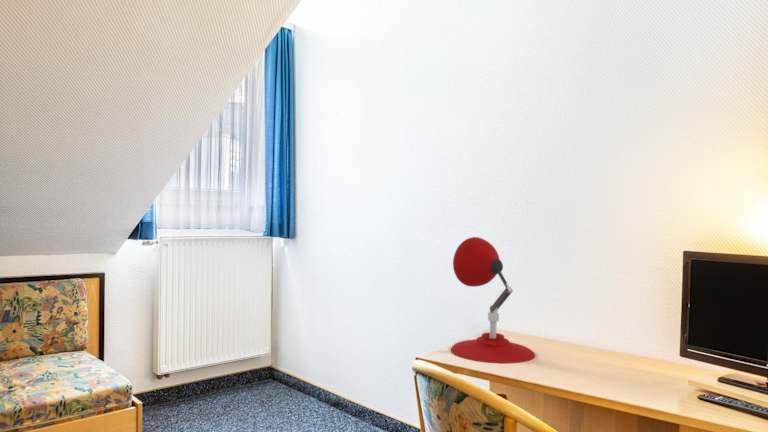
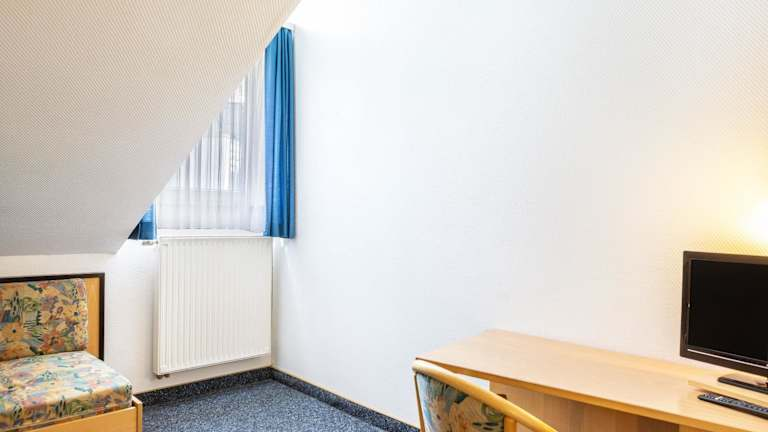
- desk lamp (498, 297)
